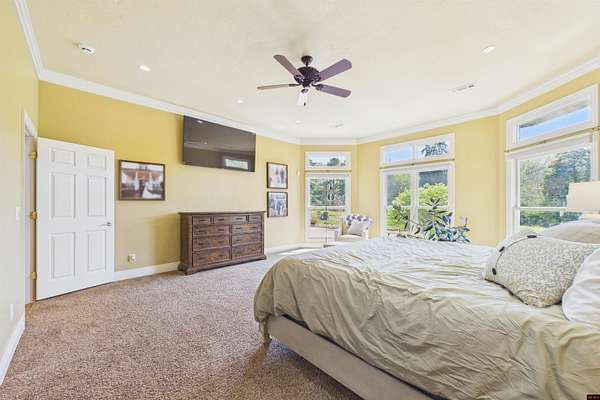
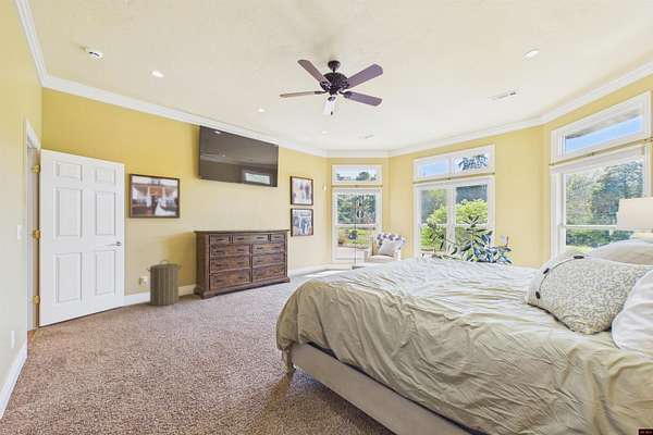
+ laundry hamper (164, 281)
